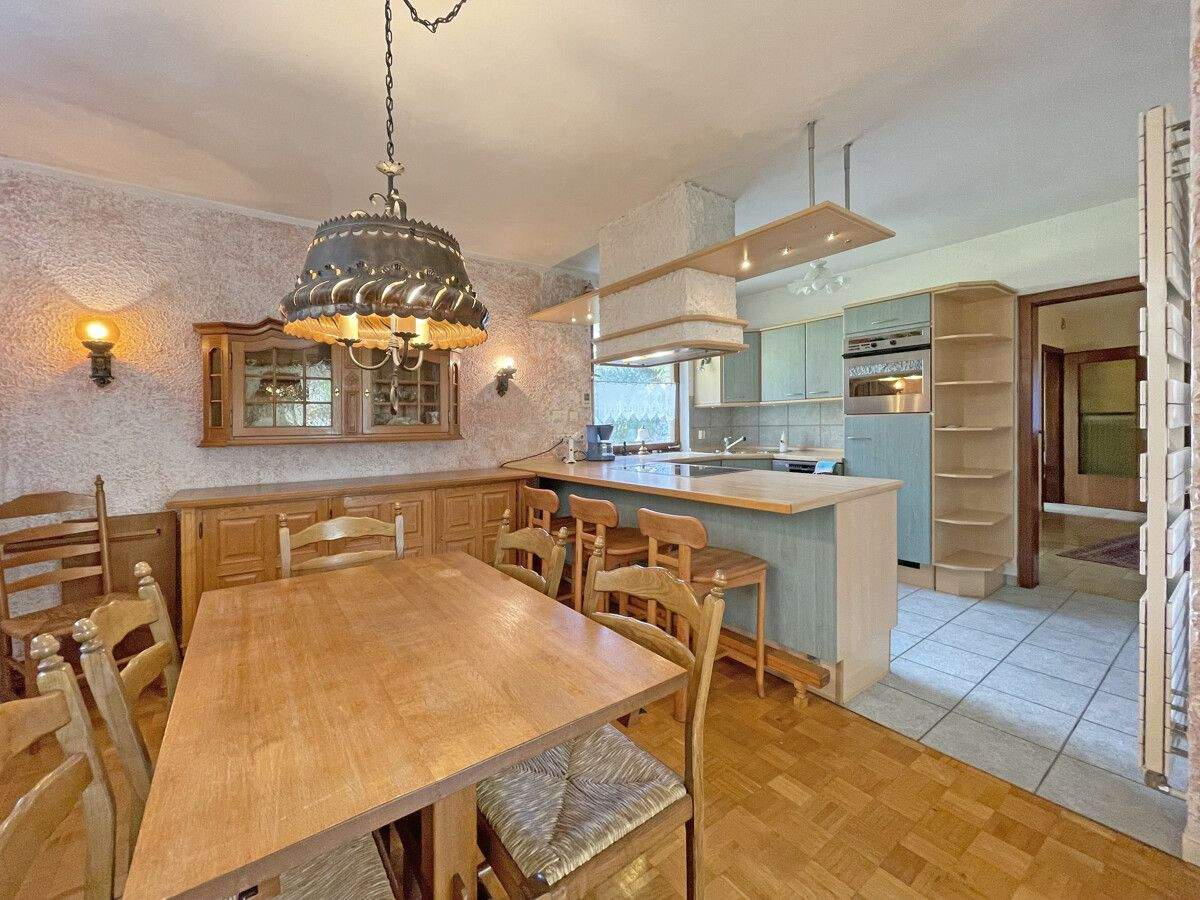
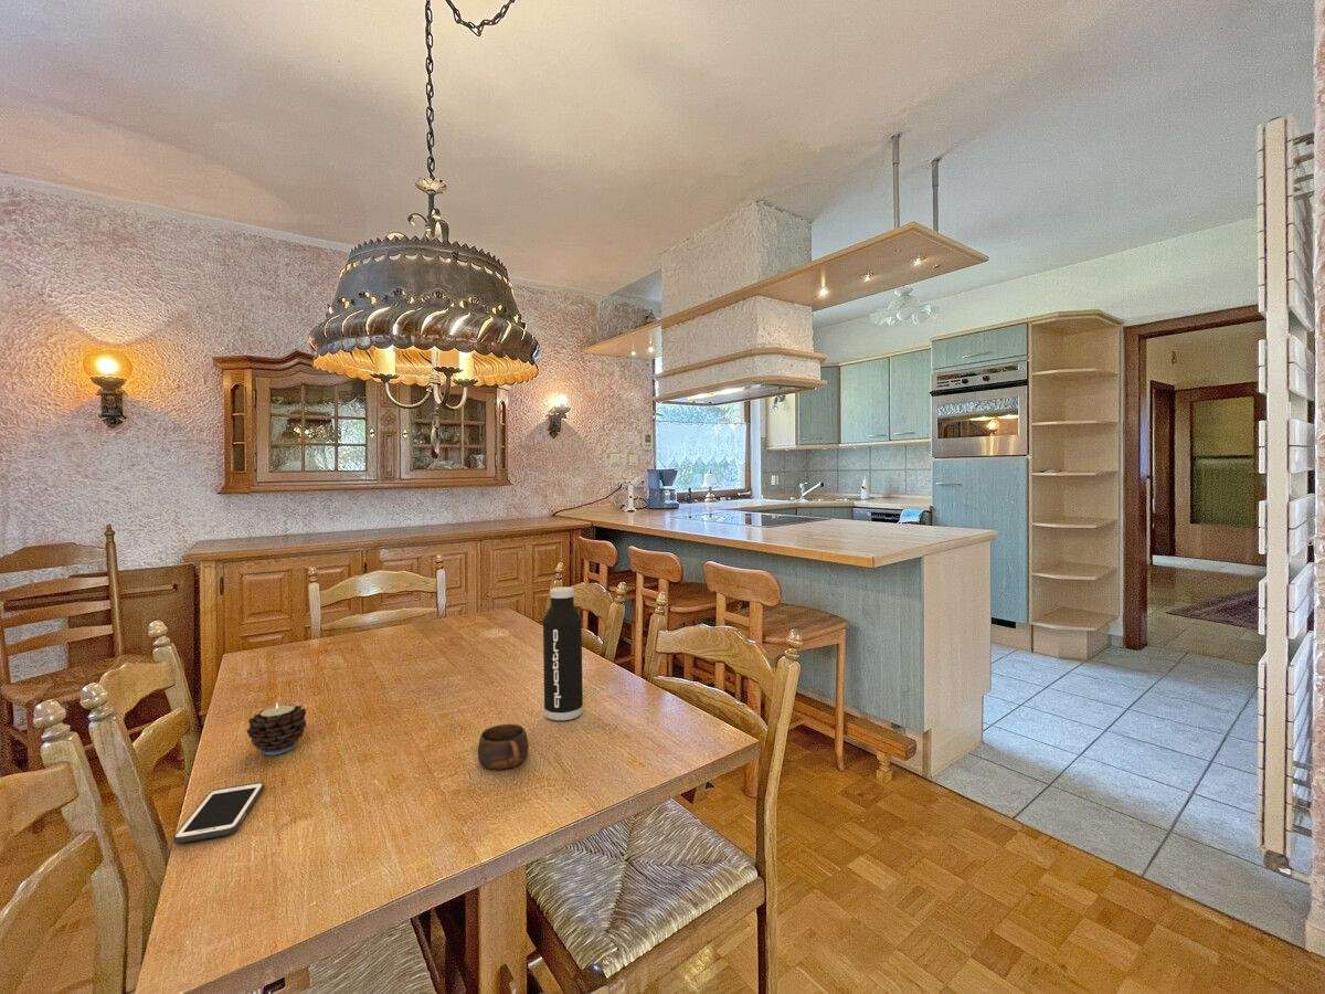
+ water bottle (562, 651)
+ cup (504, 749)
+ candle (278, 725)
+ cell phone (222, 810)
